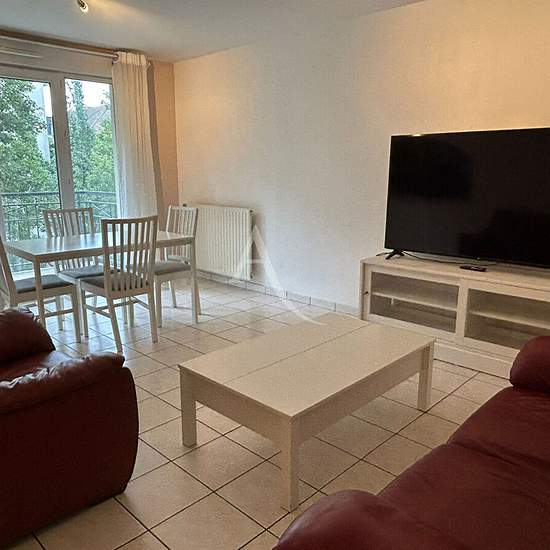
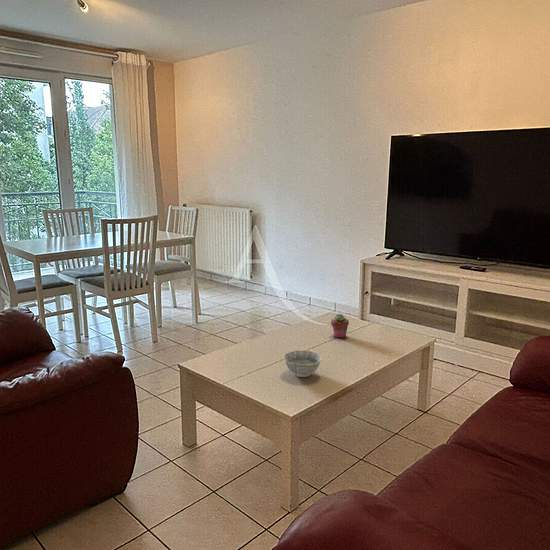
+ potted succulent (339, 324)
+ bowl (302, 365)
